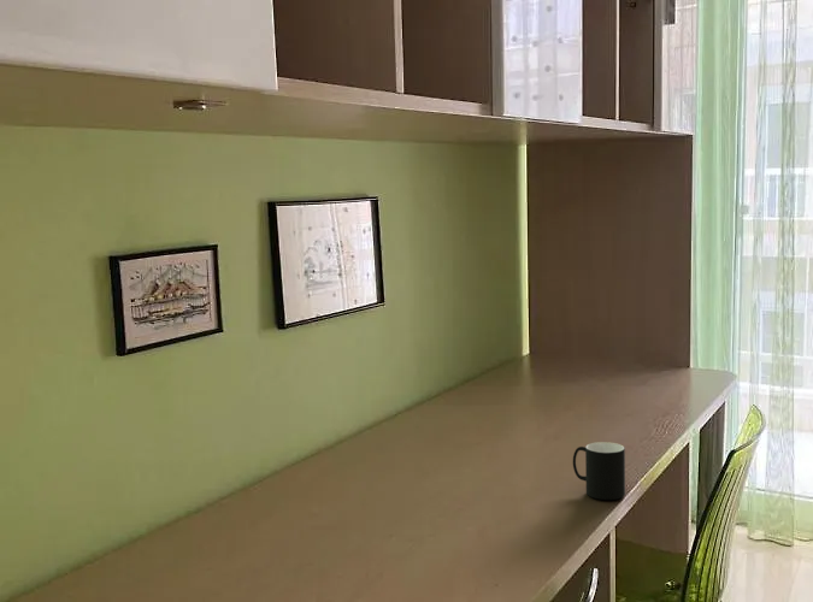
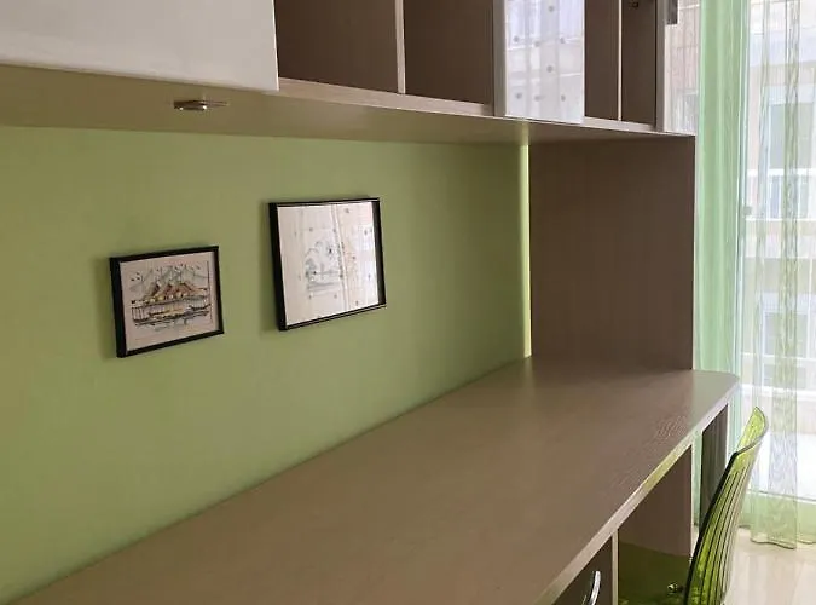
- cup (597, 468)
